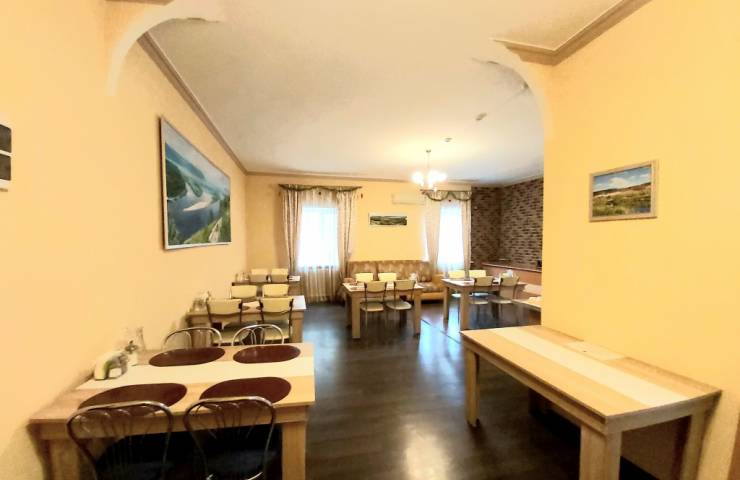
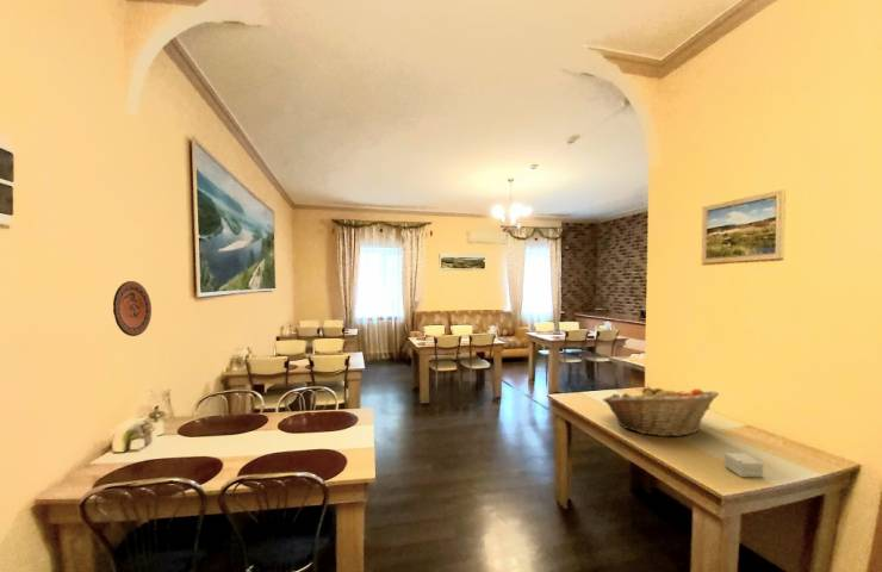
+ decorative plate (132, 307)
+ small box (743, 464)
+ fruit basket (658, 404)
